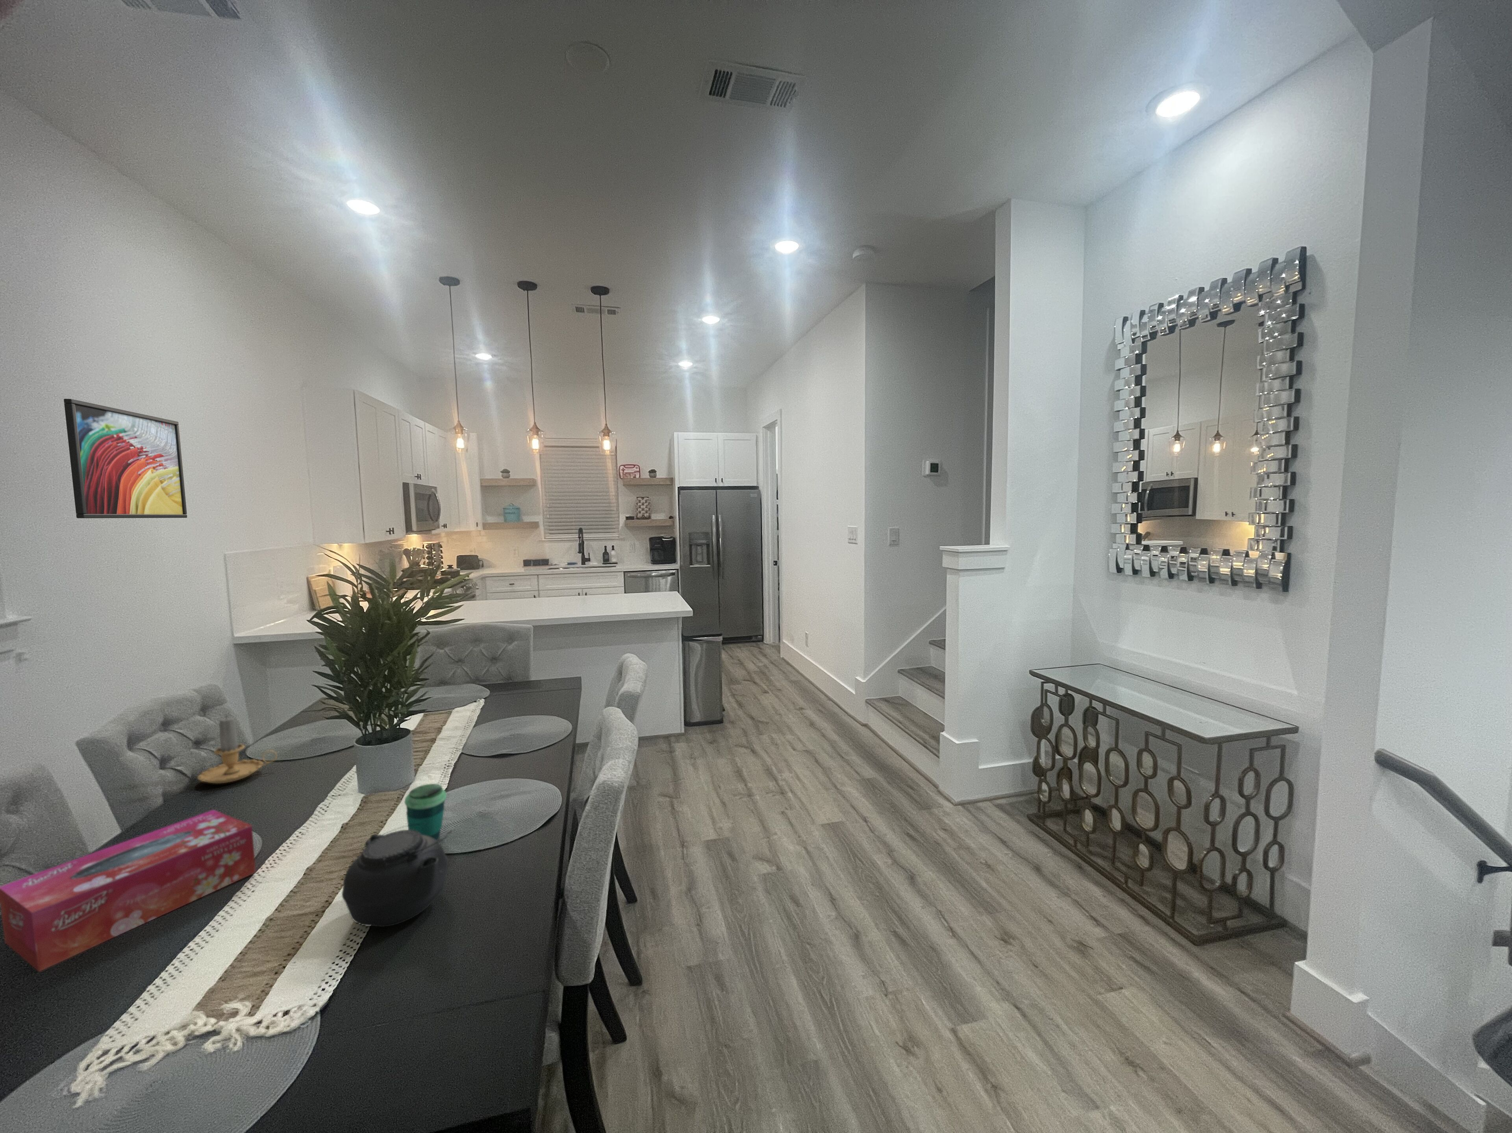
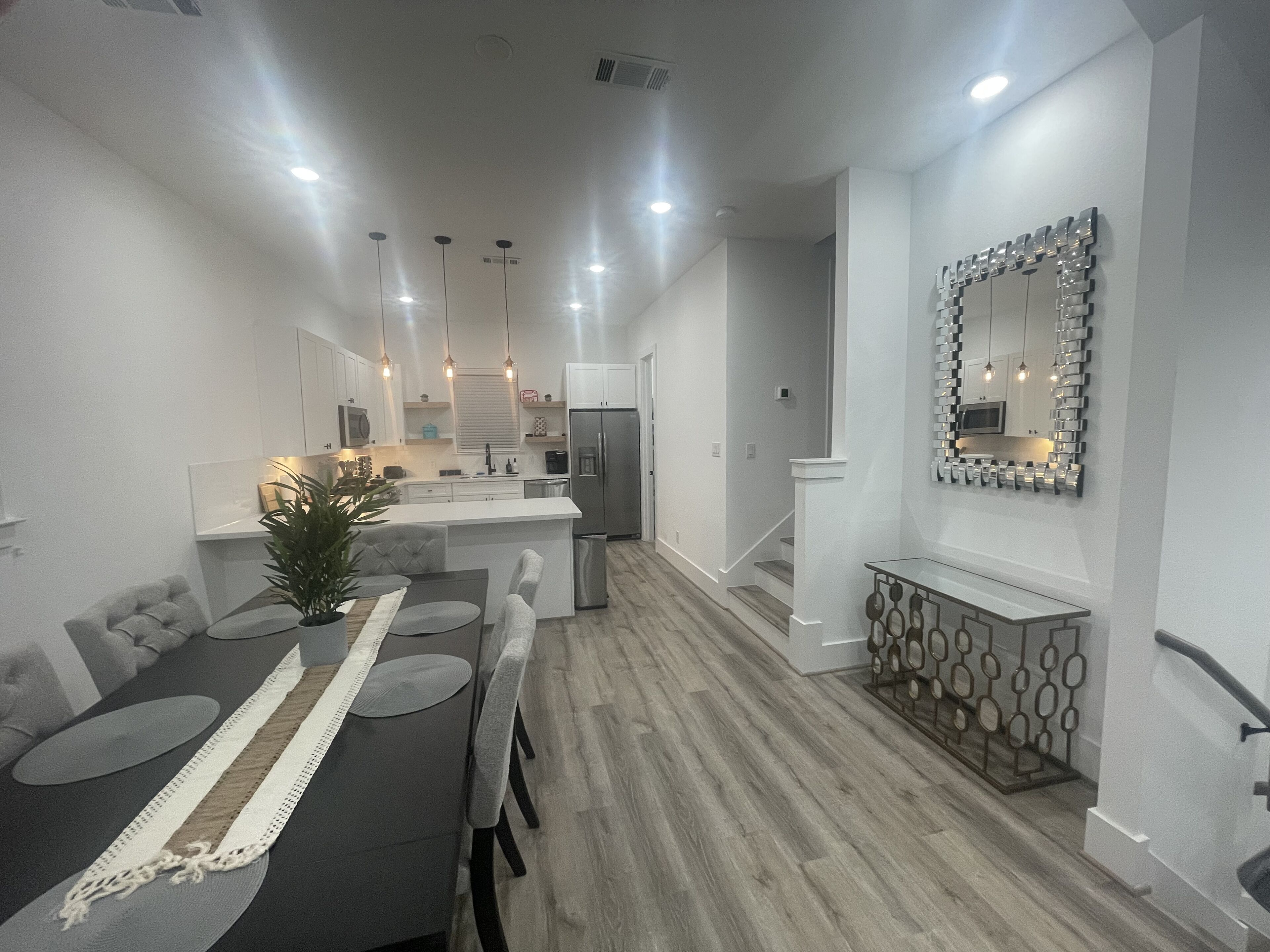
- teapot (402, 878)
- candle (237, 745)
- cup (427, 816)
- tissue box (138, 878)
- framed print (132, 465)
